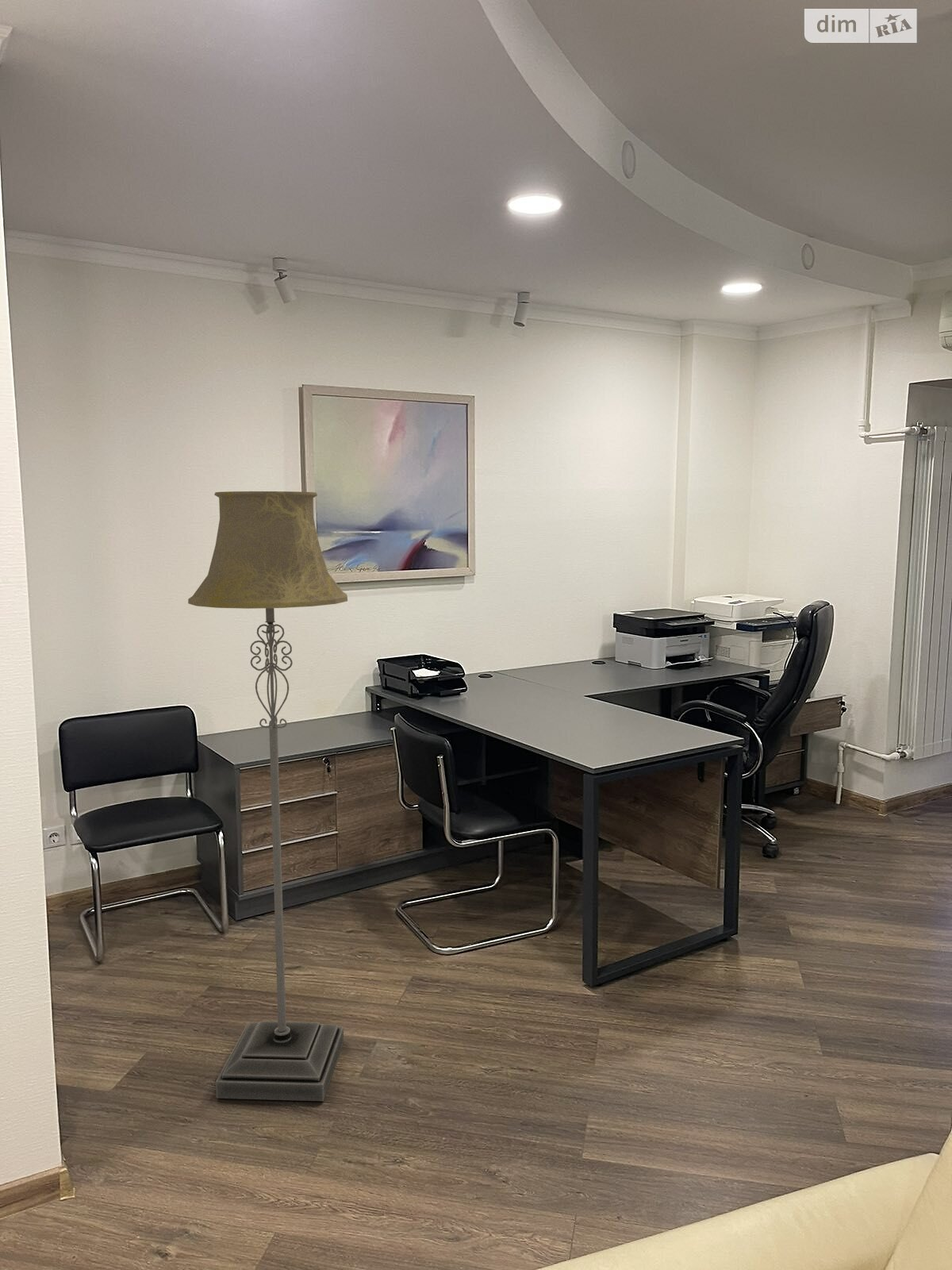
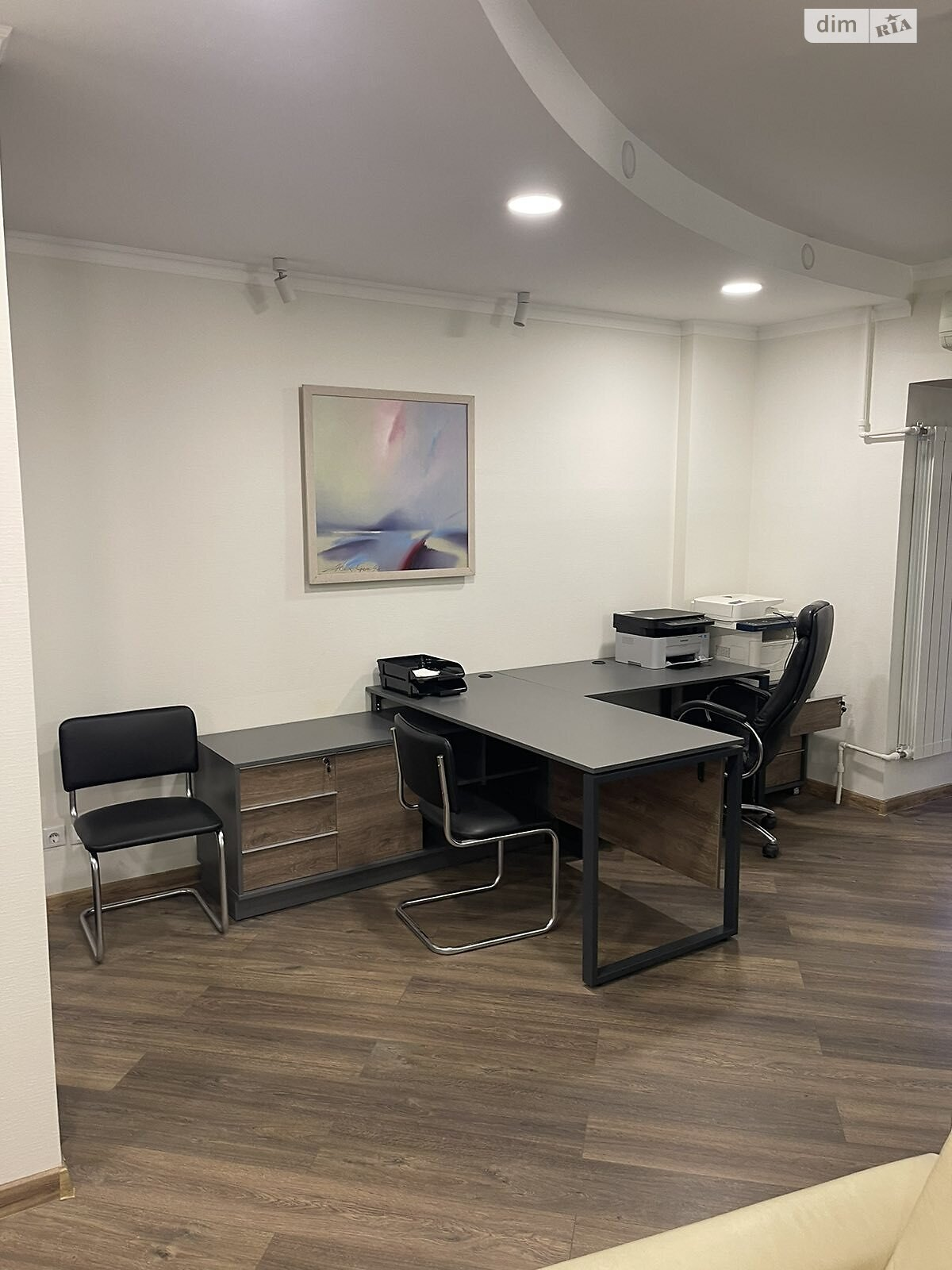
- floor lamp (275, 791)
